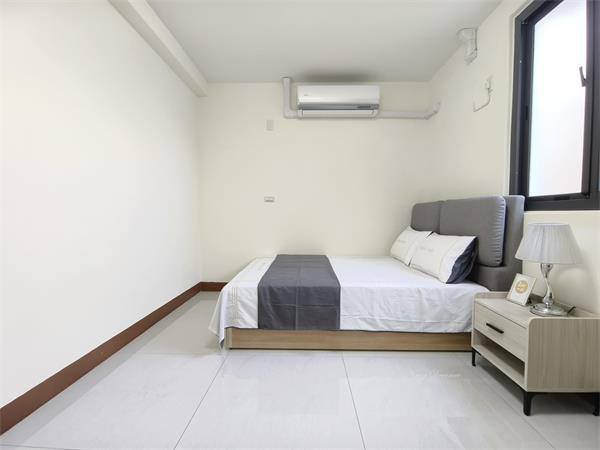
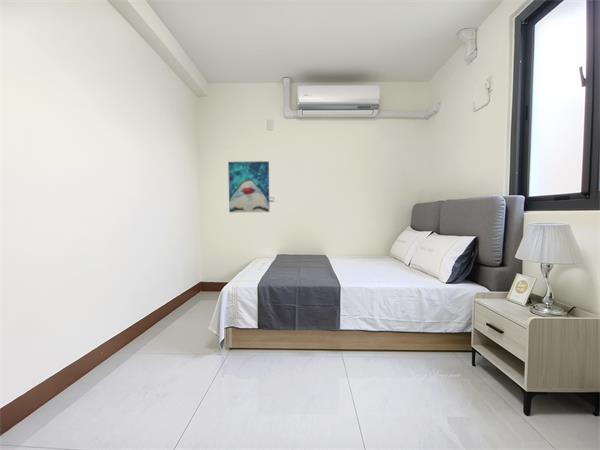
+ wall art (249, 187)
